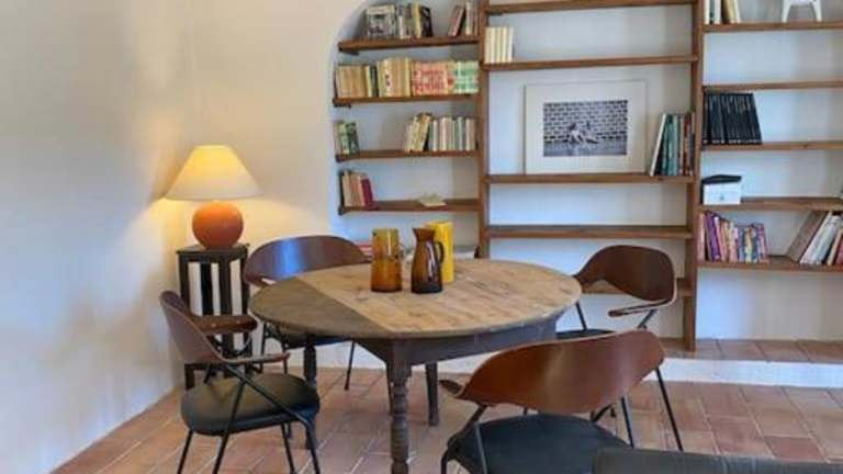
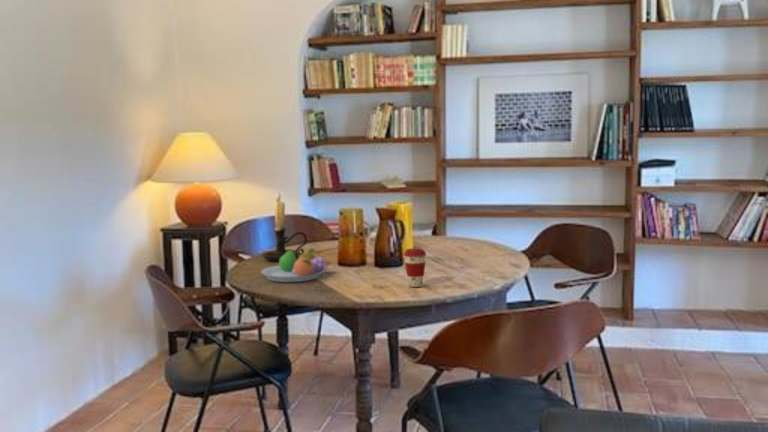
+ coffee cup (415, 267)
+ fruit bowl (294, 263)
+ candle holder (284, 223)
